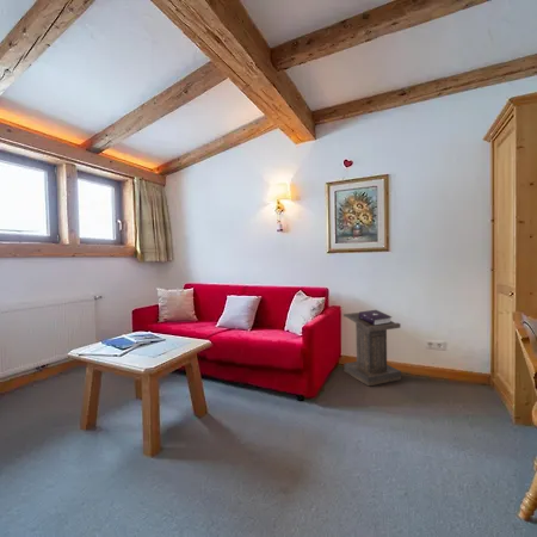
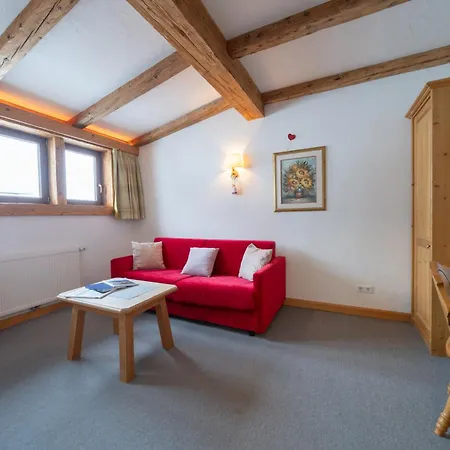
- lectern (370, 342)
